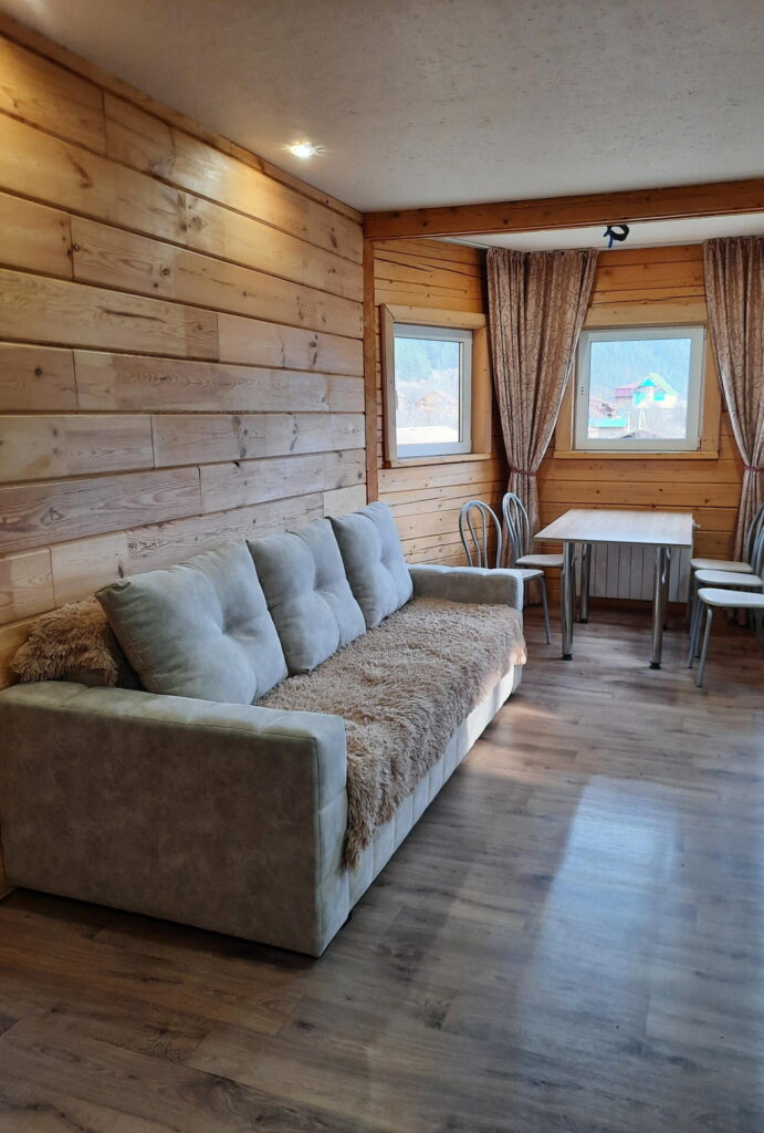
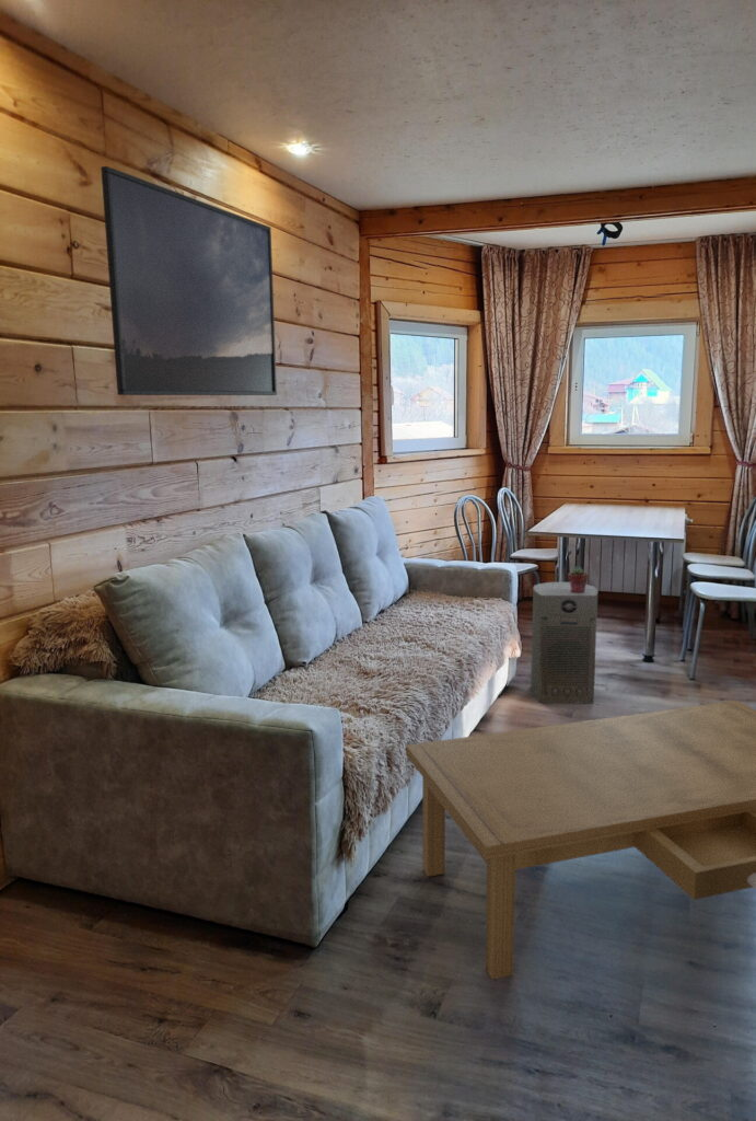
+ fan (563, 639)
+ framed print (203, 300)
+ potted succulent (578, 578)
+ coffee table (631, 822)
